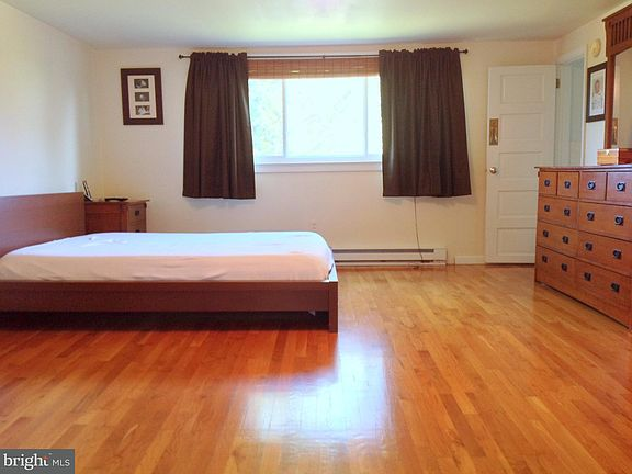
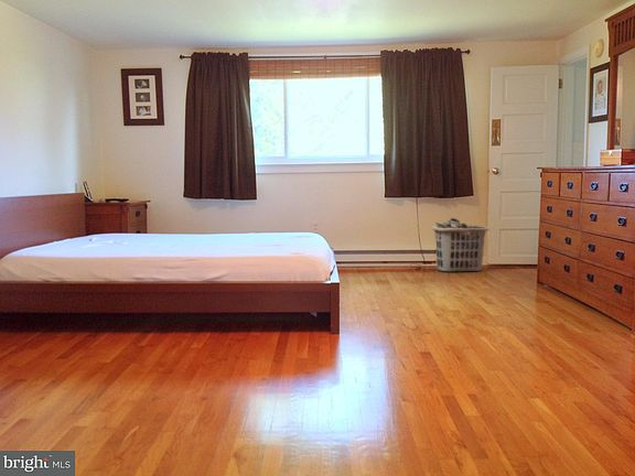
+ clothes hamper (460, 244)
